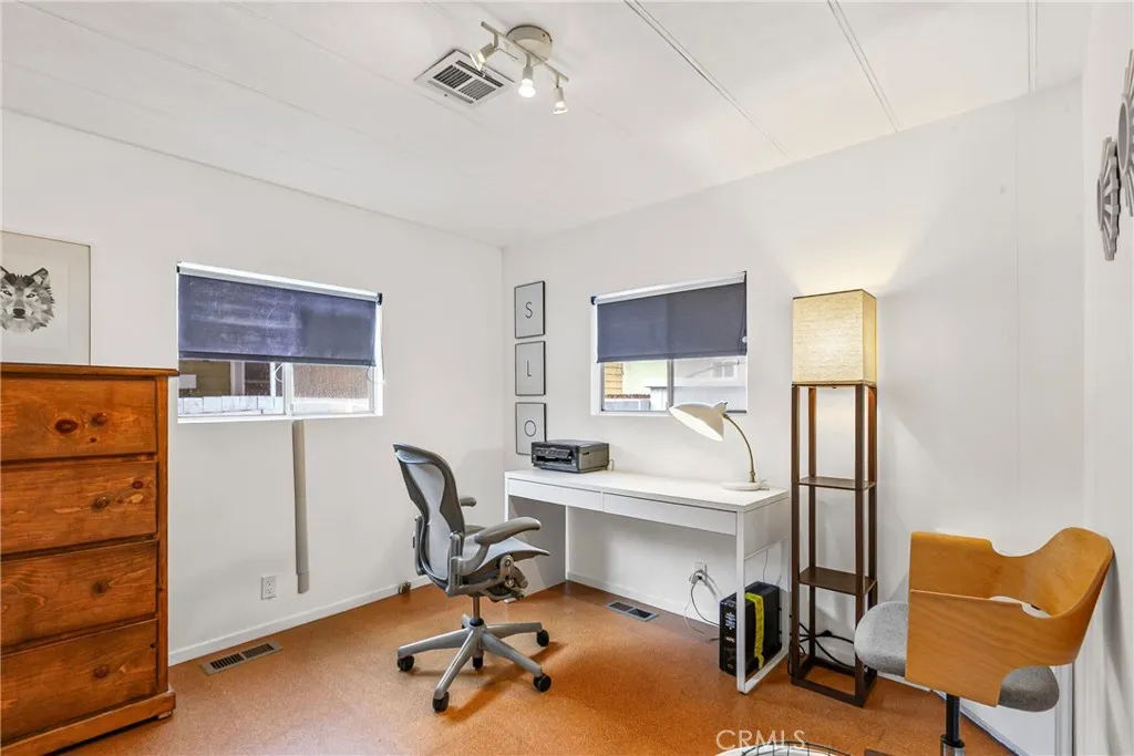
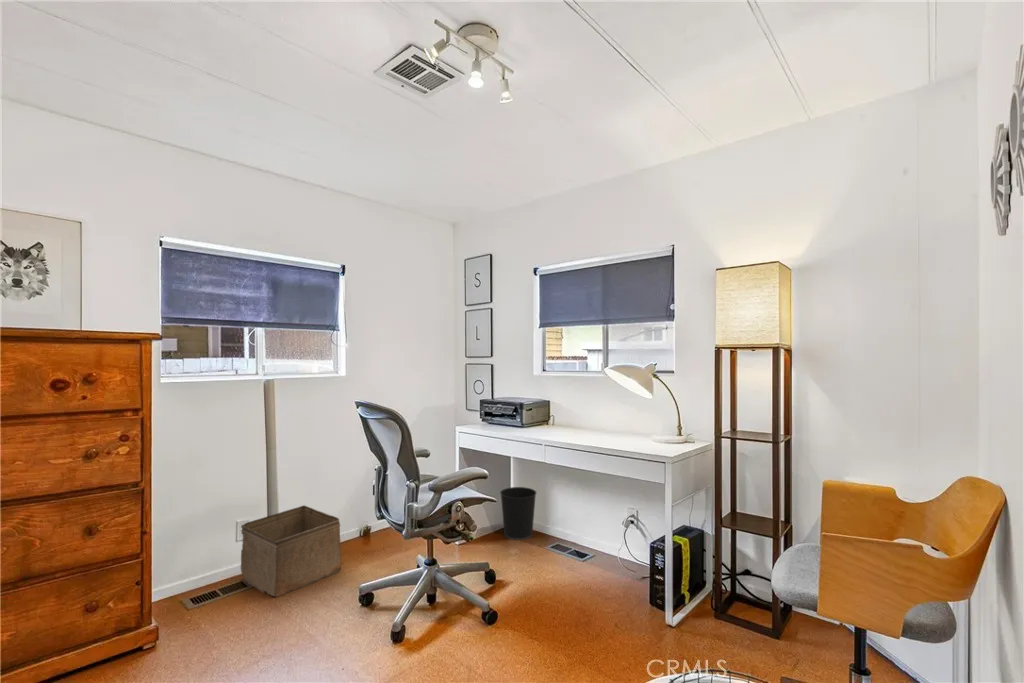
+ storage bin (291, 547)
+ wastebasket (518, 513)
